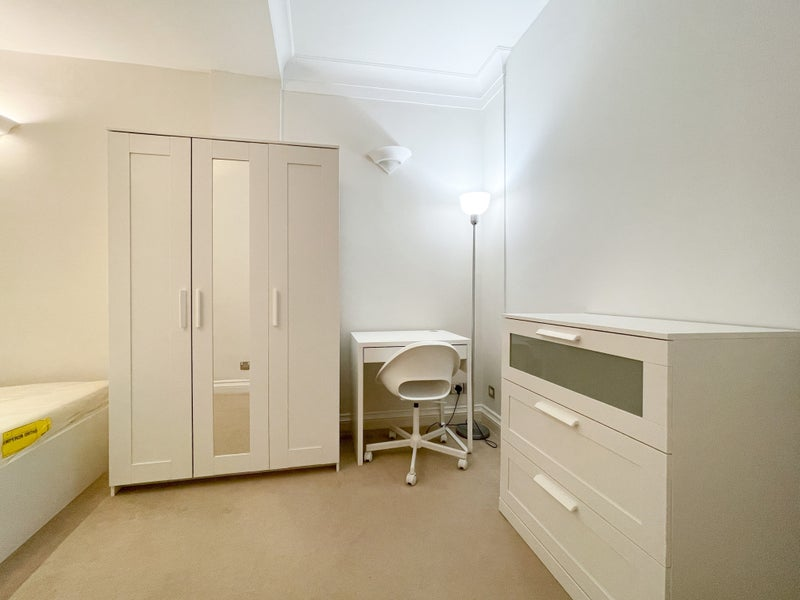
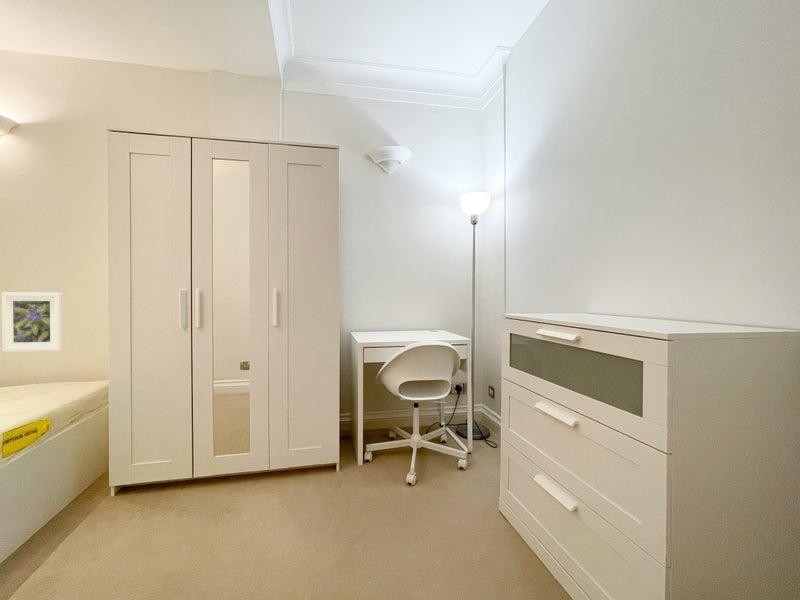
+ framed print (32, 321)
